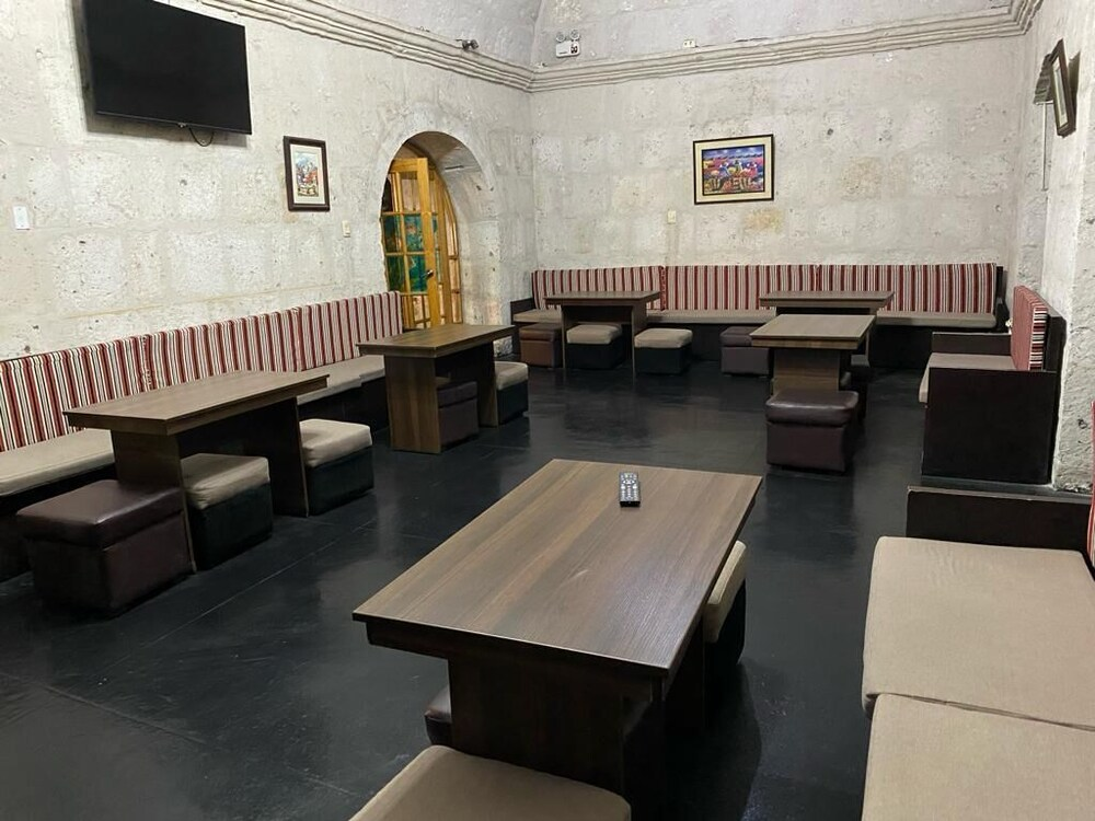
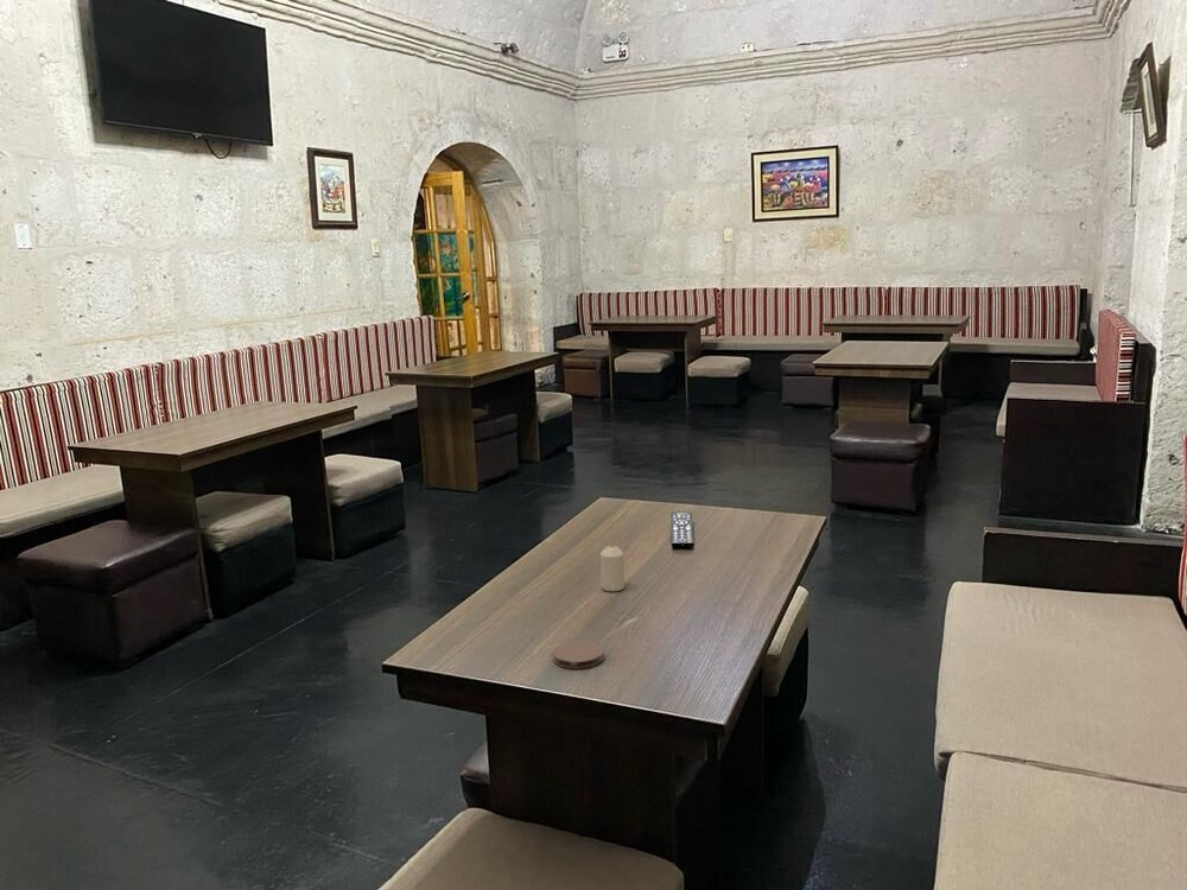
+ candle (611, 567)
+ coaster (578, 654)
